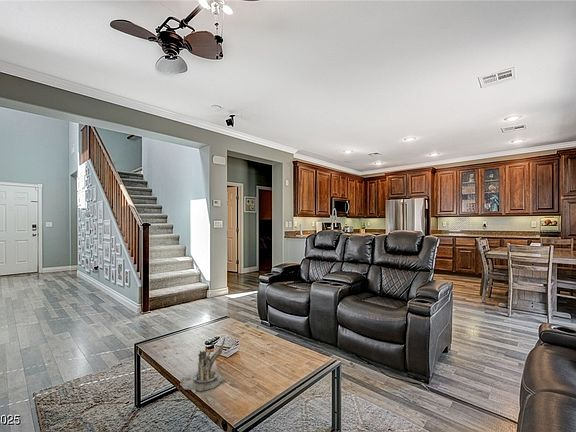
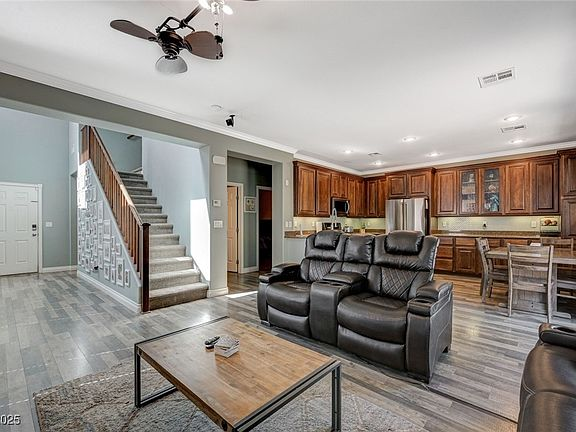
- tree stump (205, 361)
